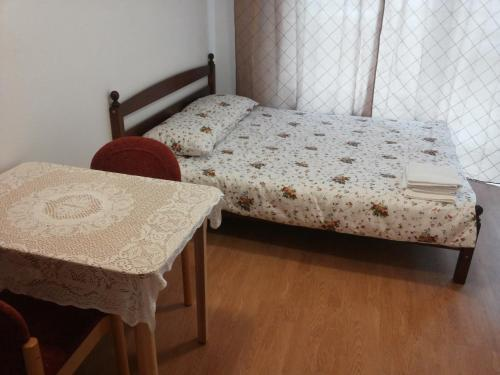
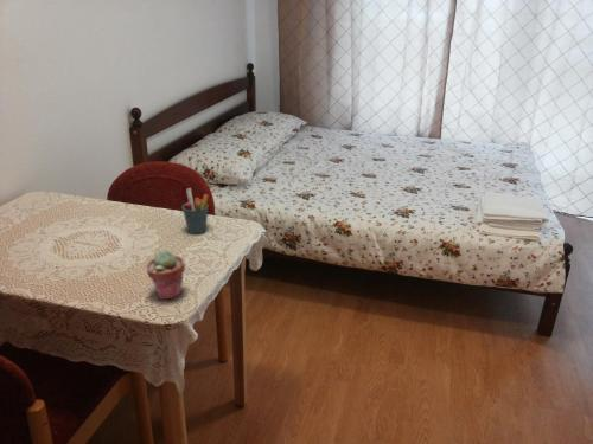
+ potted succulent (166, 271)
+ pen holder (196, 211)
